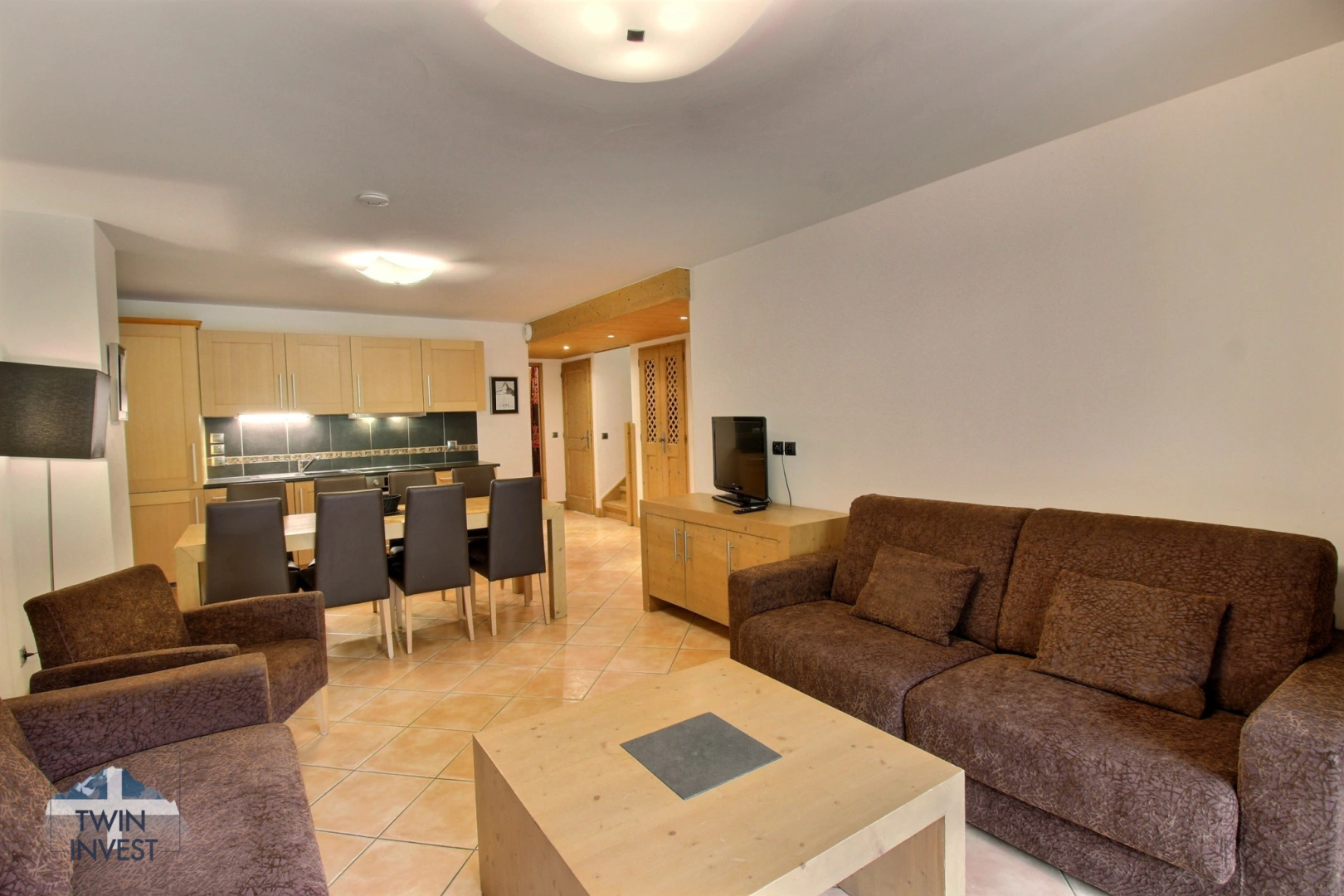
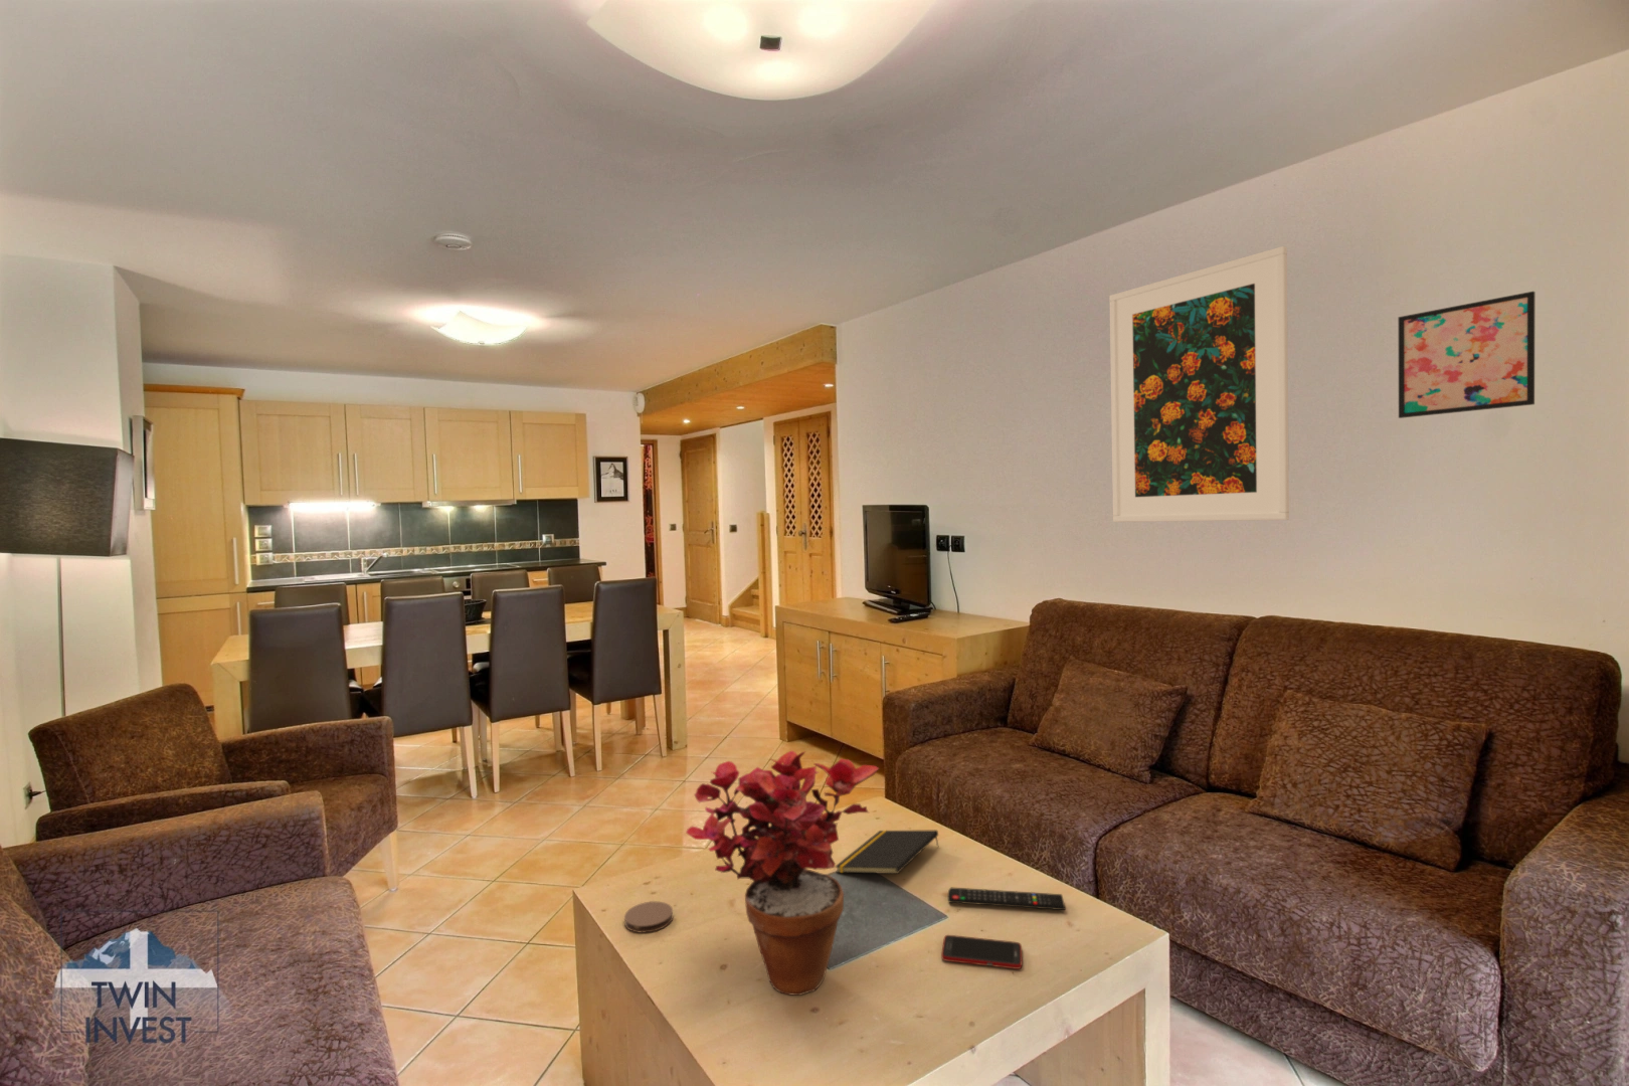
+ notepad (888, 850)
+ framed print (1190, 398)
+ cell phone (982, 951)
+ potted plant (782, 865)
+ wall art (1462, 358)
+ remote control (1005, 899)
+ coaster (648, 916)
